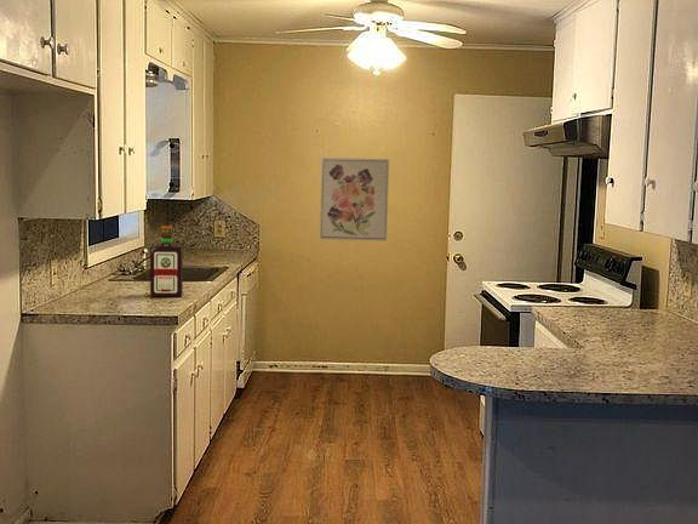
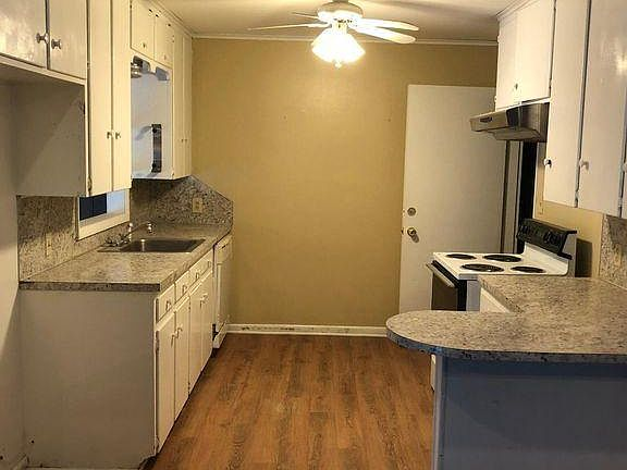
- wall art (354, 199)
- bottle (166, 261)
